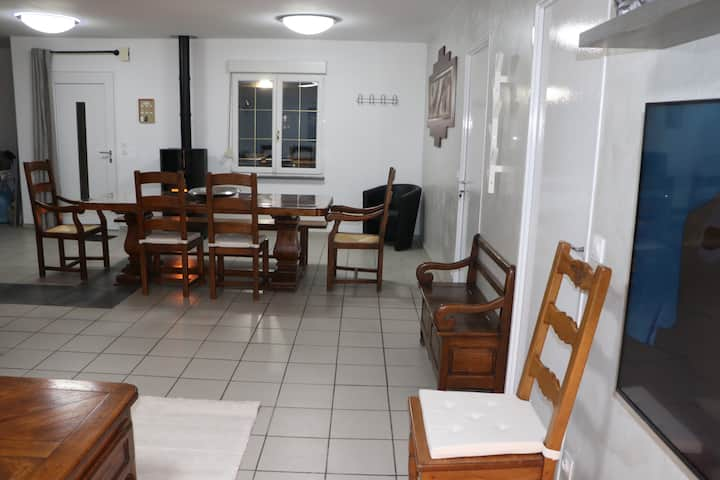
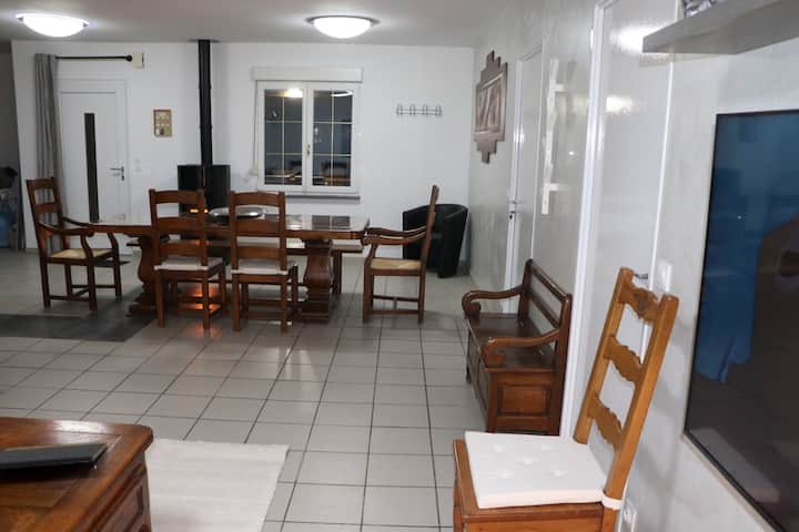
+ notepad (48, 454)
